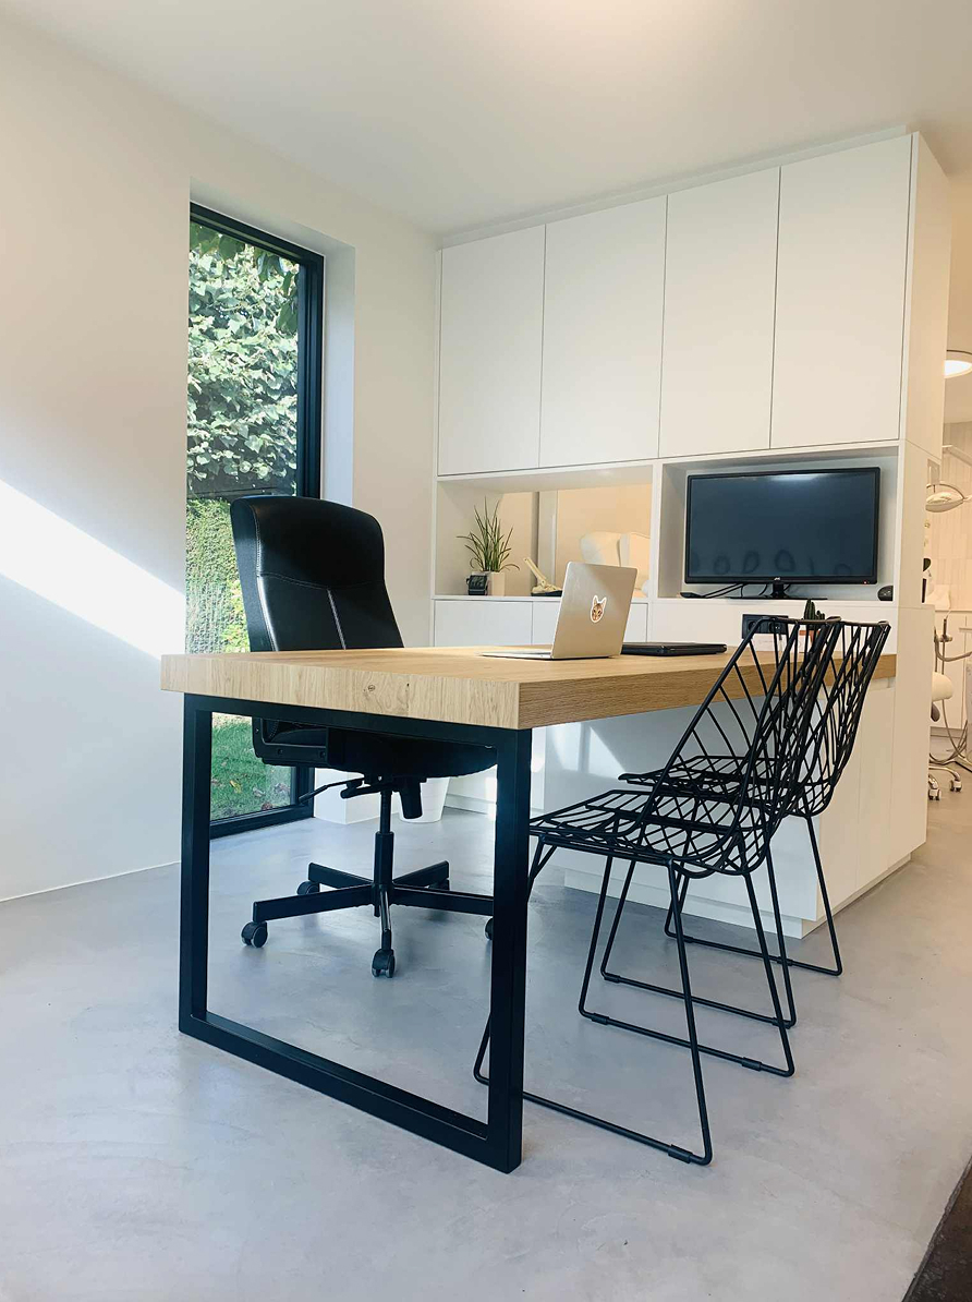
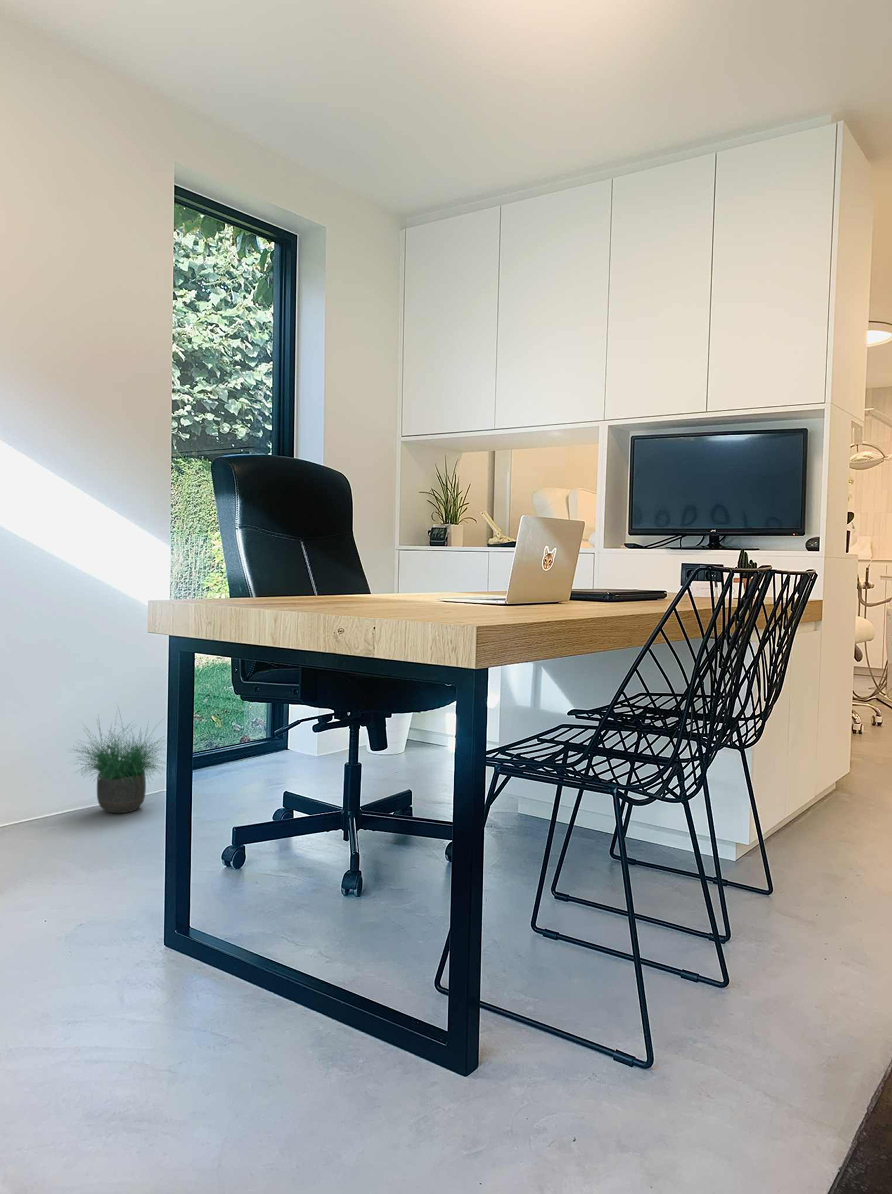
+ potted plant (122, 757)
